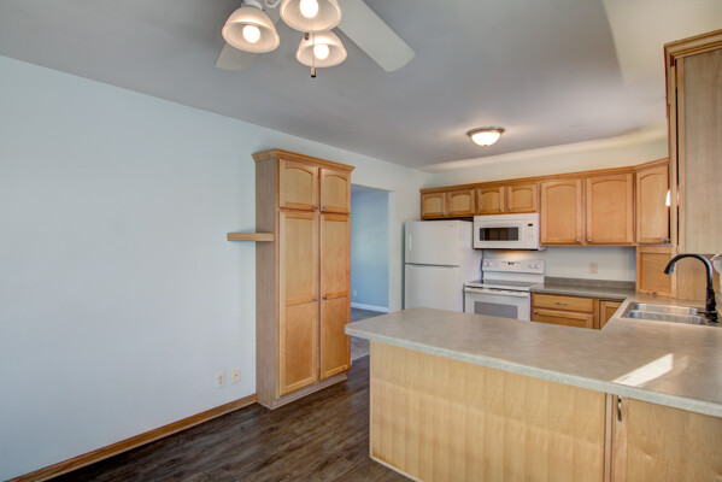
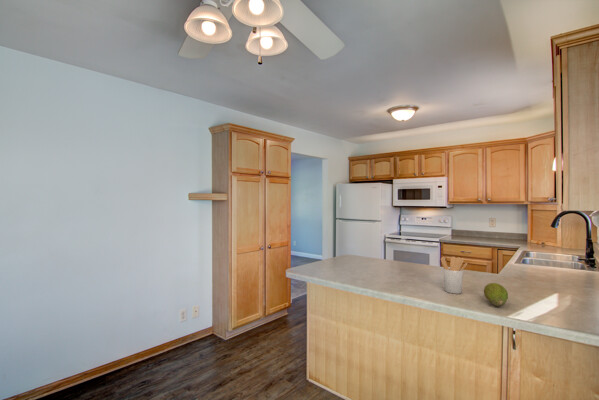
+ fruit (496, 294)
+ utensil holder (454, 273)
